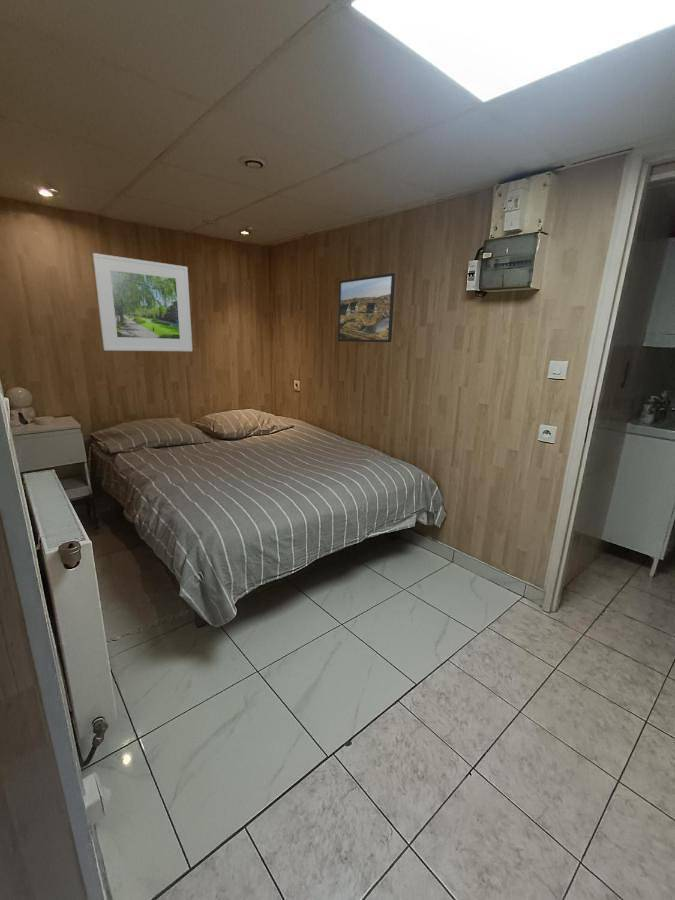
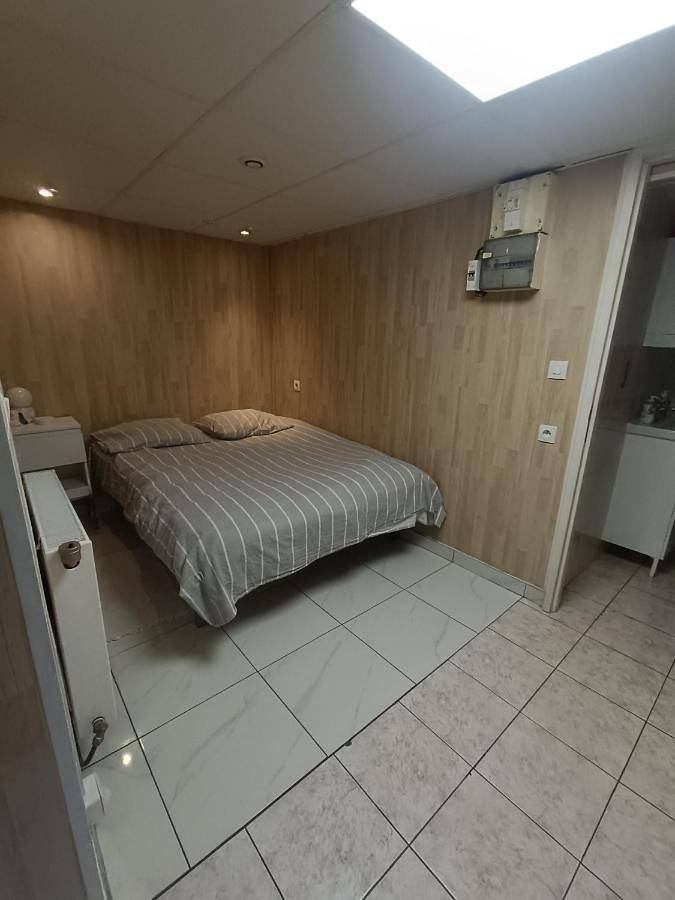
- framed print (147, 306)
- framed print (364, 310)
